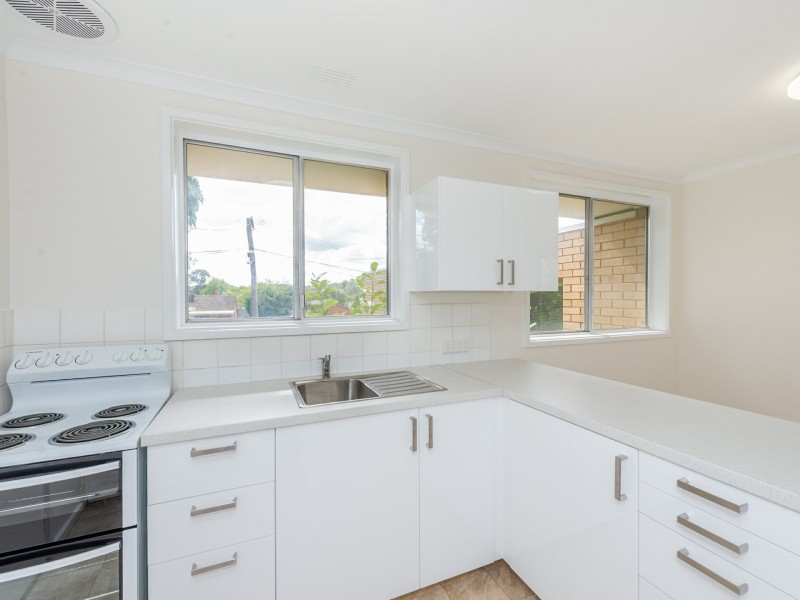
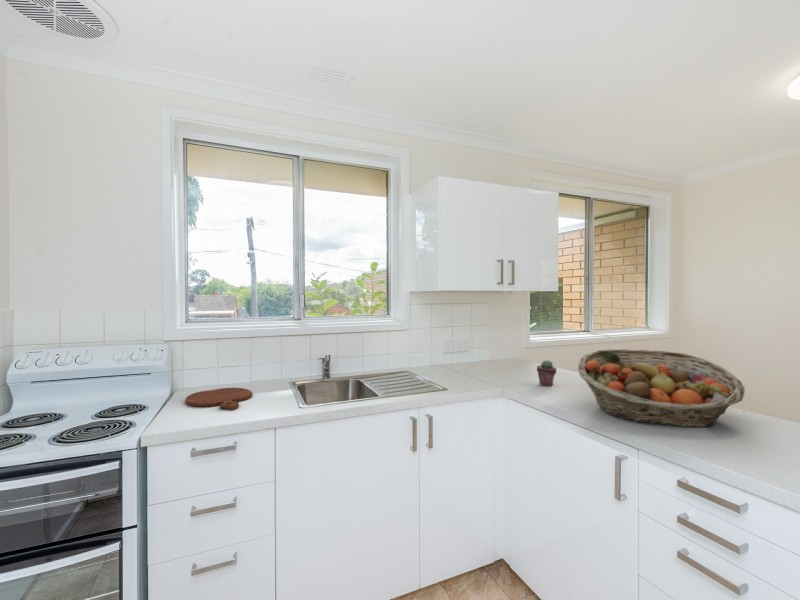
+ fruit basket (652, 384)
+ potted succulent (546, 372)
+ cutting board (222, 398)
